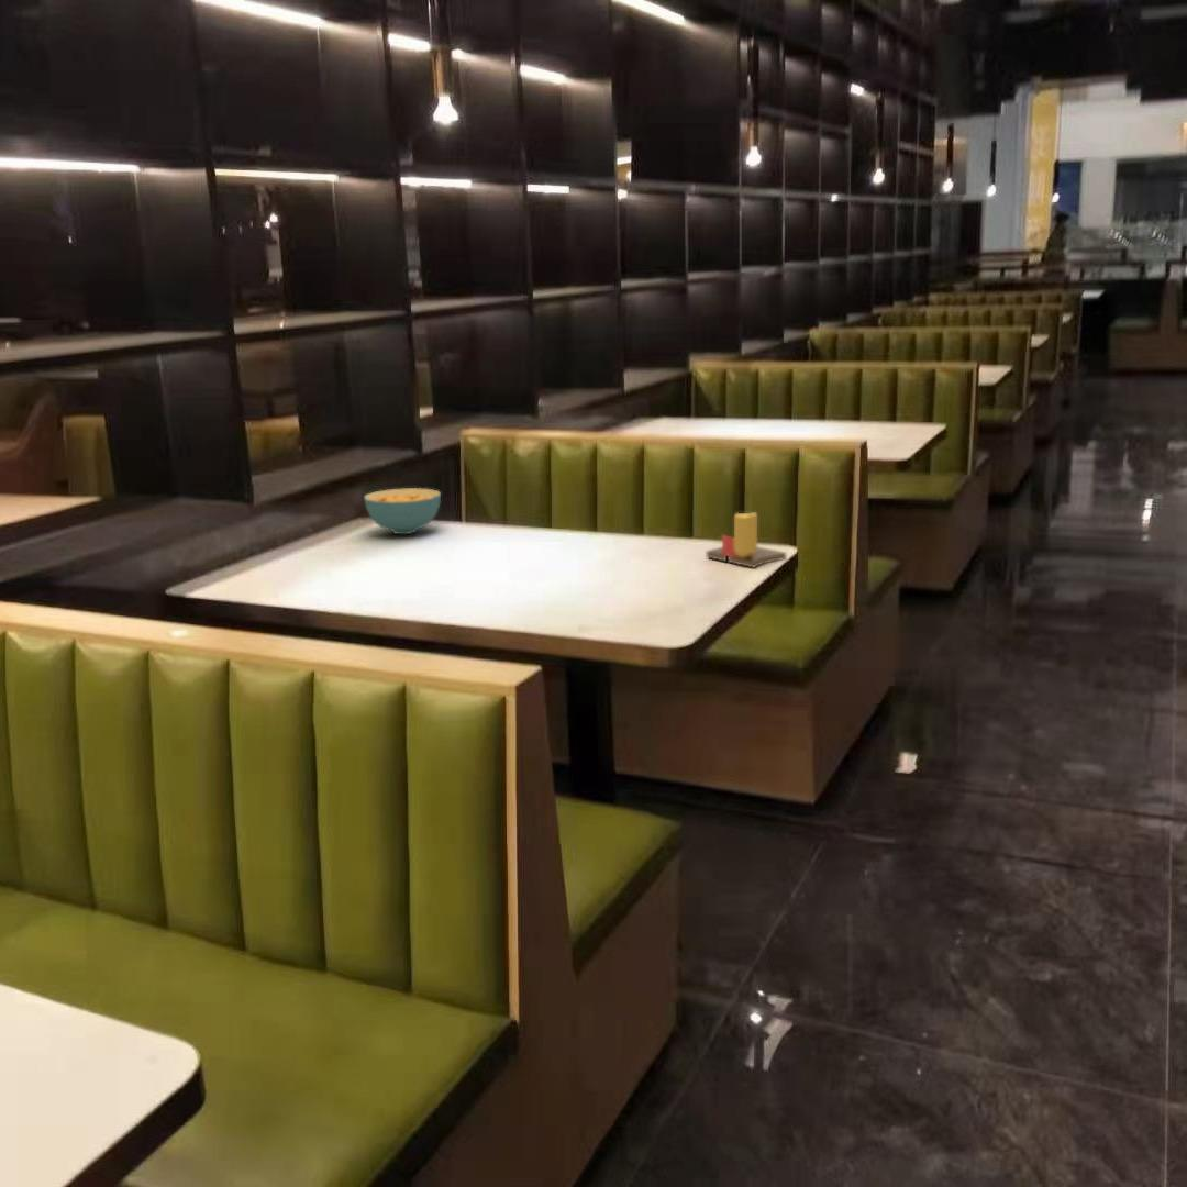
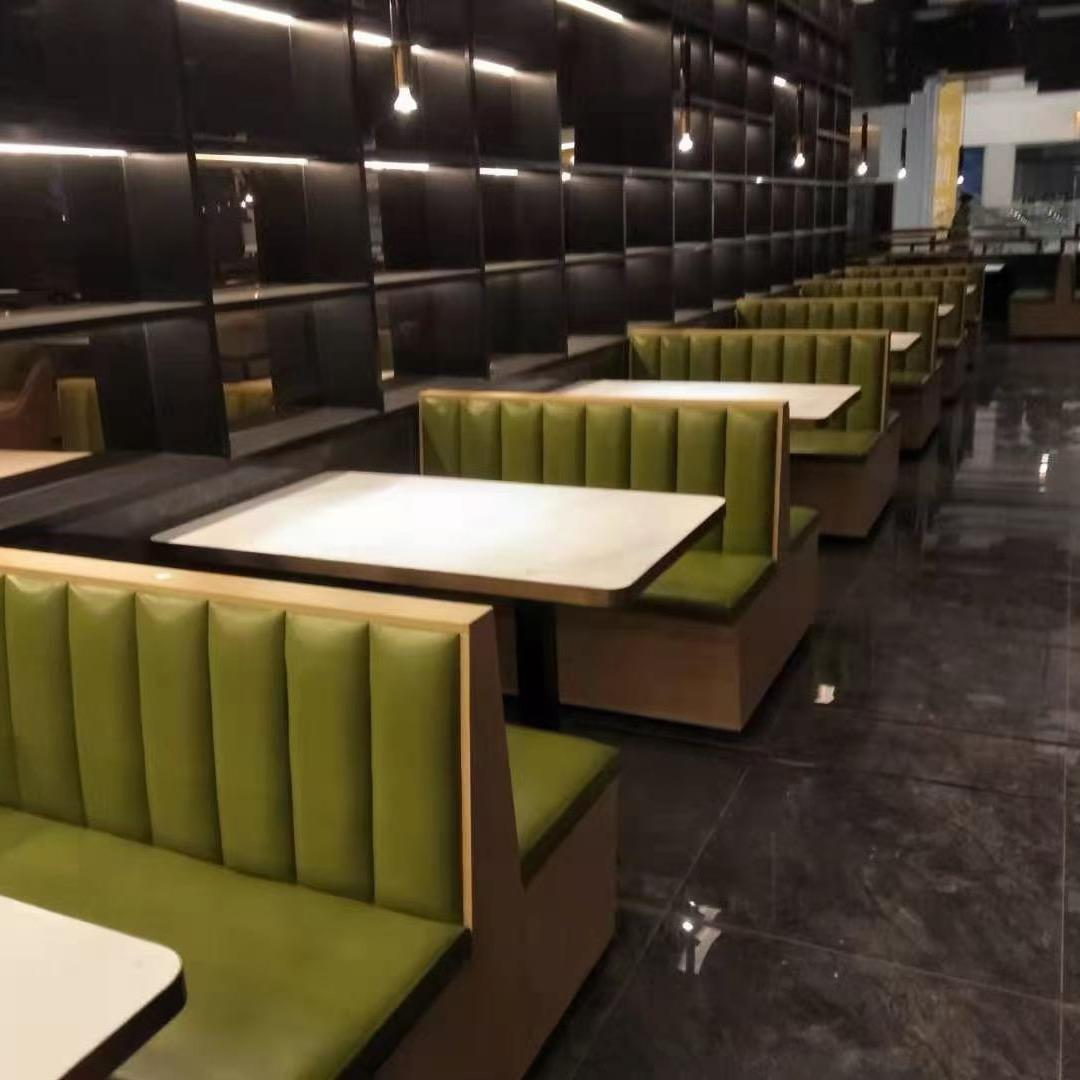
- candle (744, 533)
- cereal bowl (403, 513)
